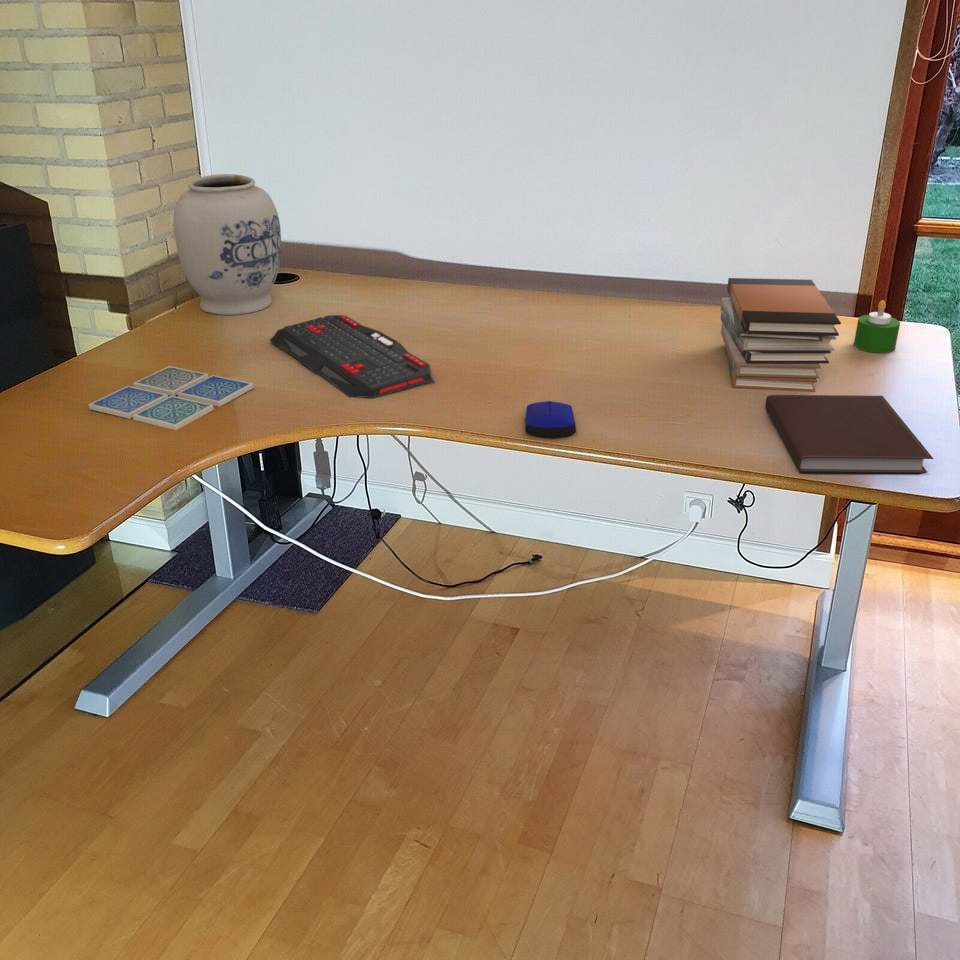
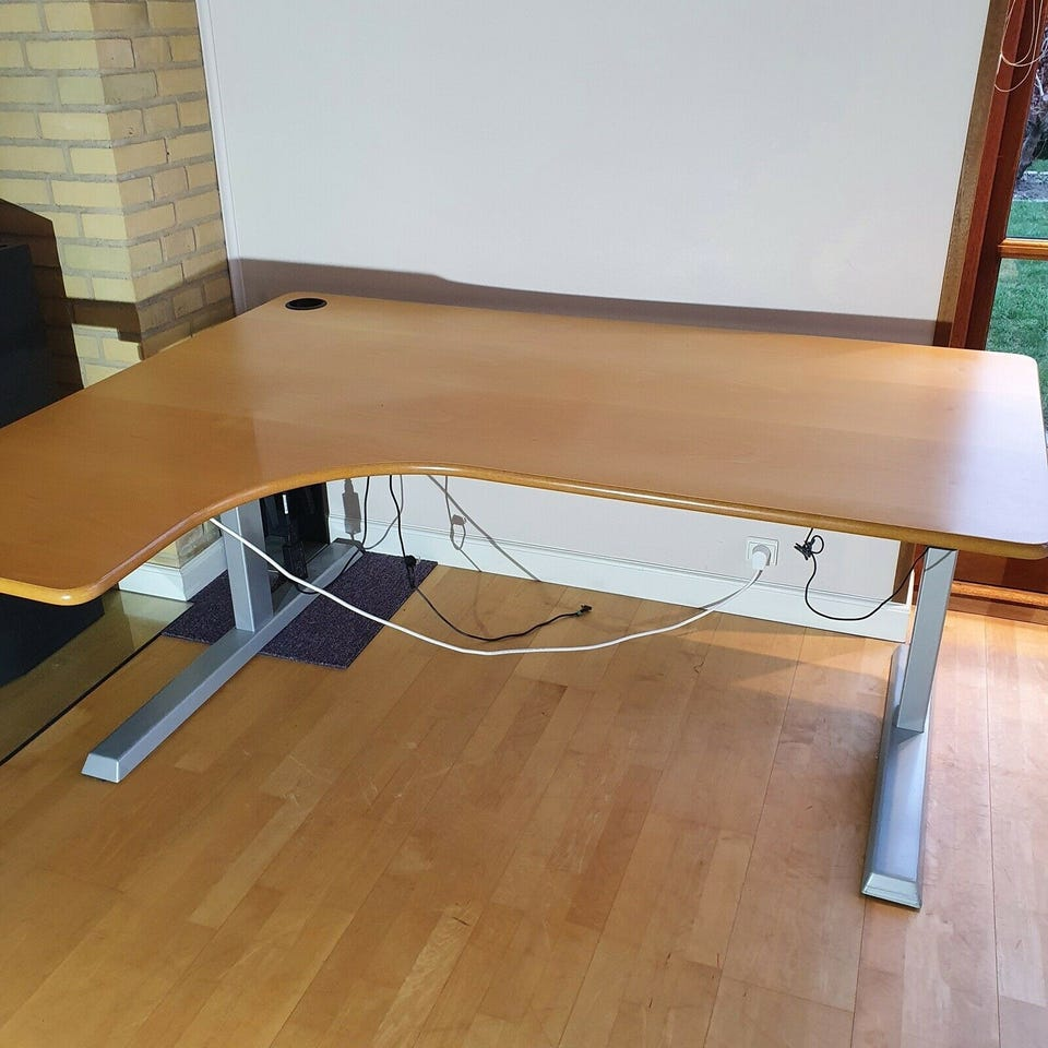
- drink coaster (172, 396)
- keyboard (348, 351)
- notebook (842, 432)
- vase (229, 244)
- book stack (773, 332)
- computer mouse (549, 415)
- candle (878, 323)
